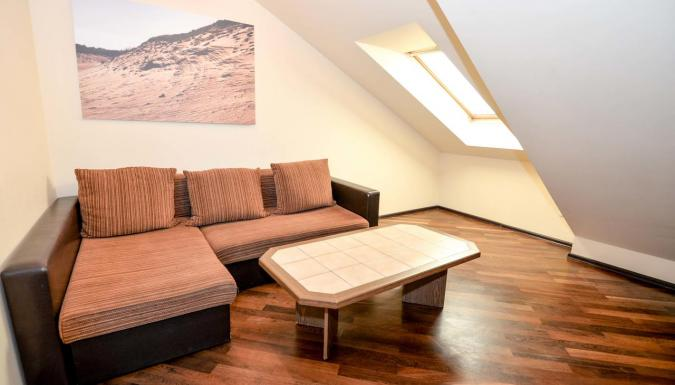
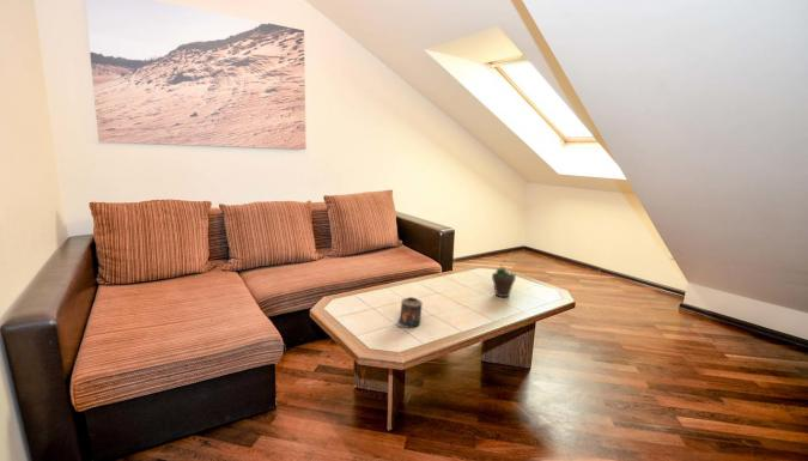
+ succulent plant (503, 277)
+ candle (407, 311)
